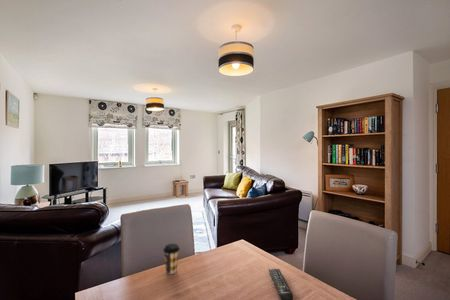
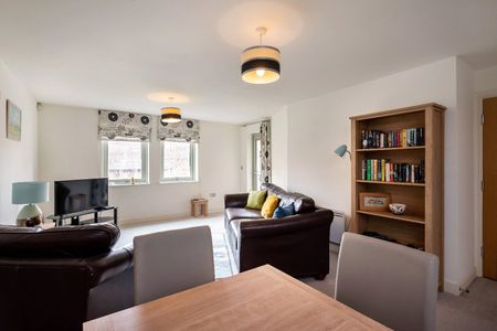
- coffee cup (171, 258)
- remote control (279, 282)
